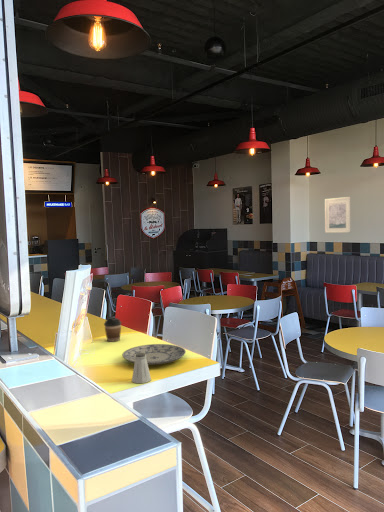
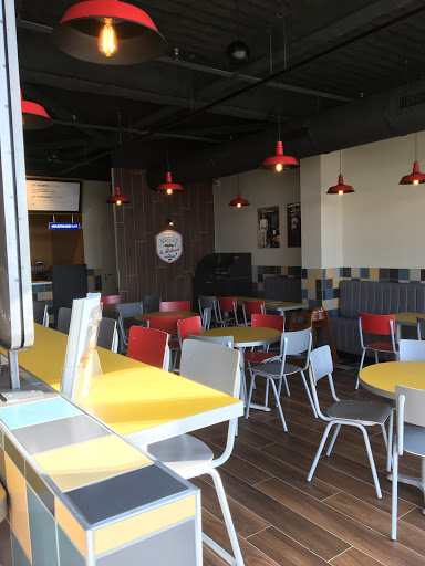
- coffee cup (113, 328)
- saltshaker (140, 366)
- plate (154, 355)
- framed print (337, 215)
